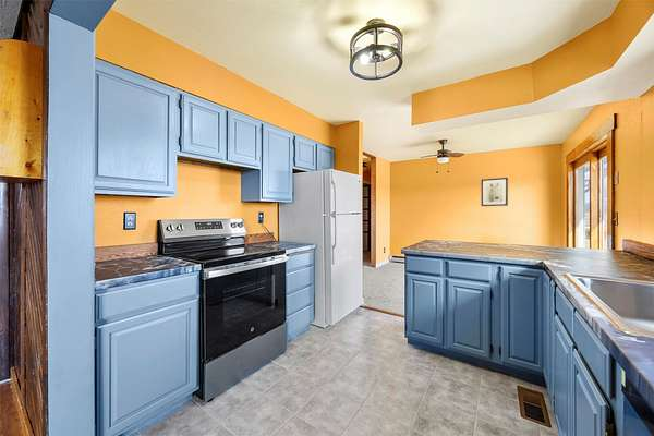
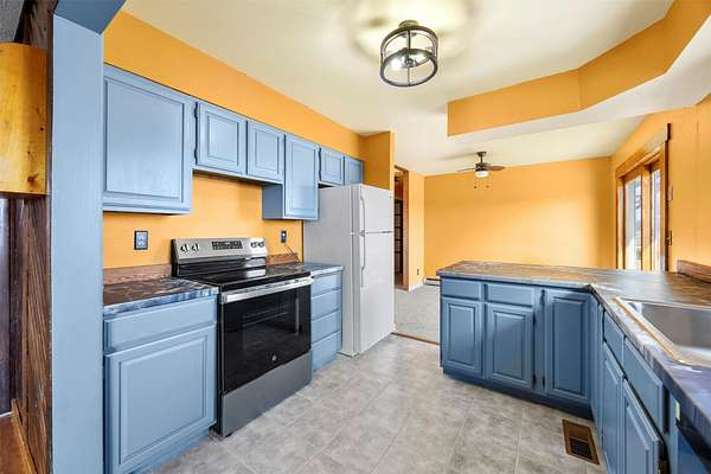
- wall art (494, 192)
